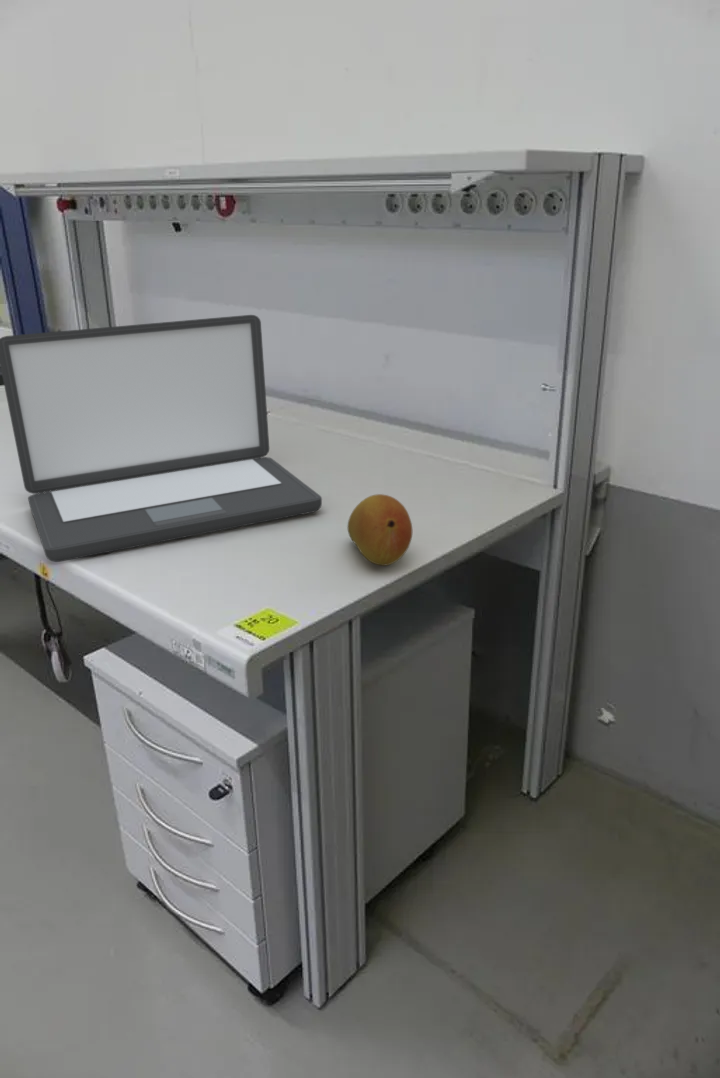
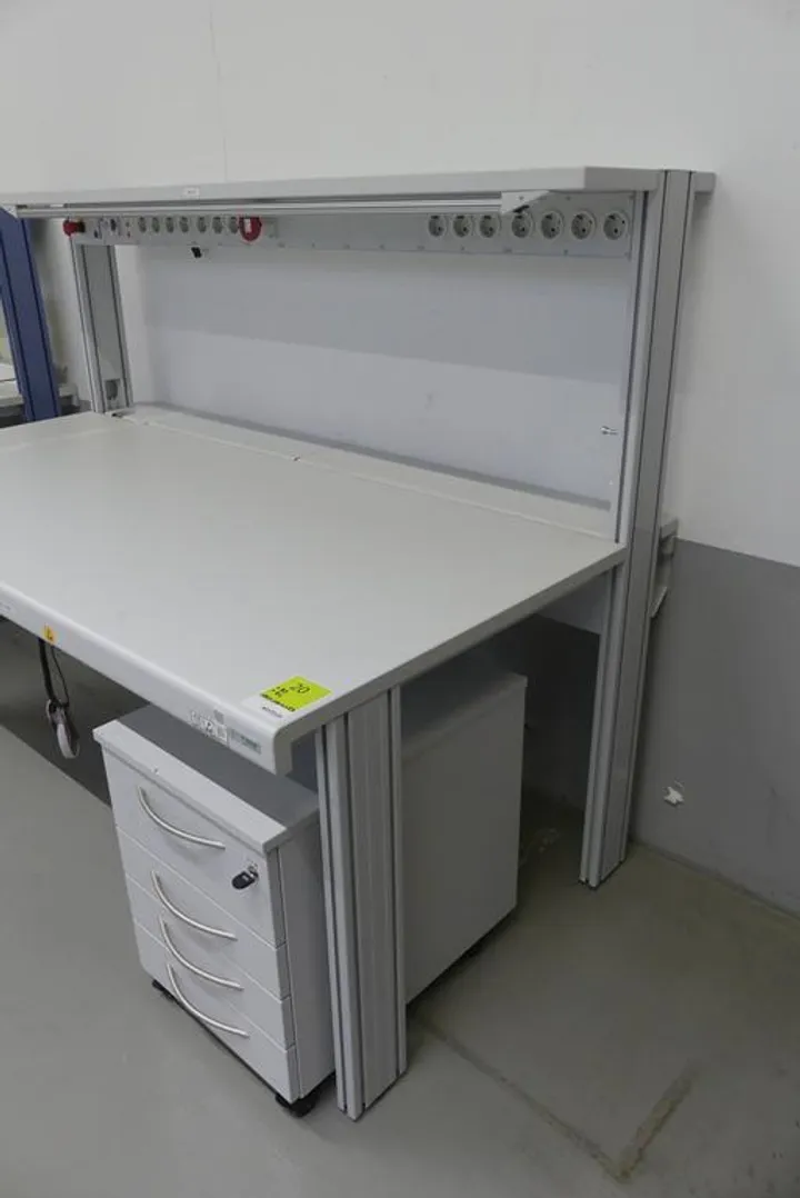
- fruit (378, 525)
- laptop (164, 426)
